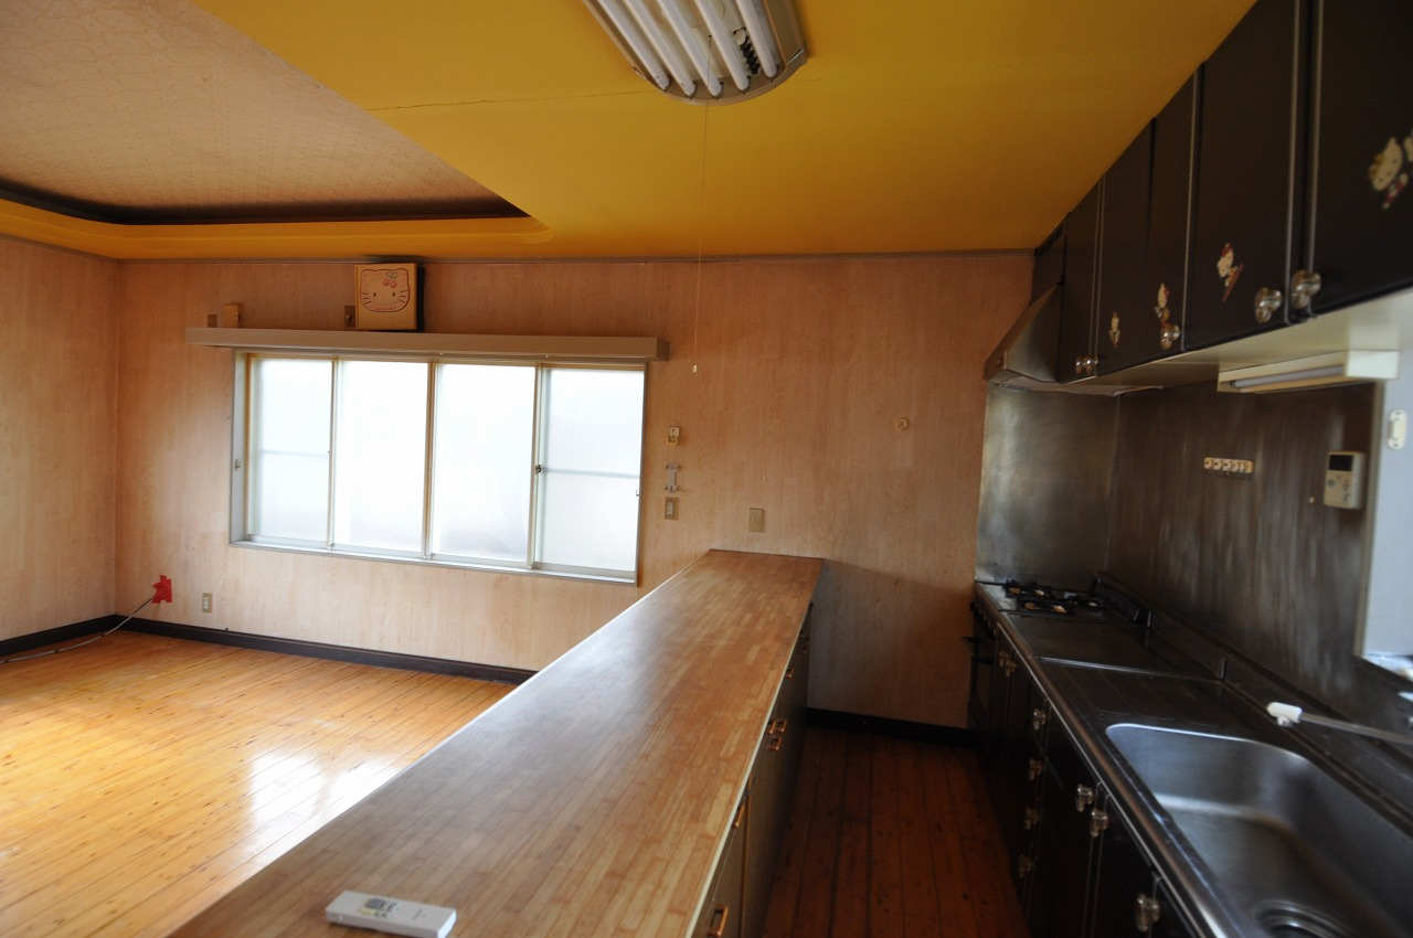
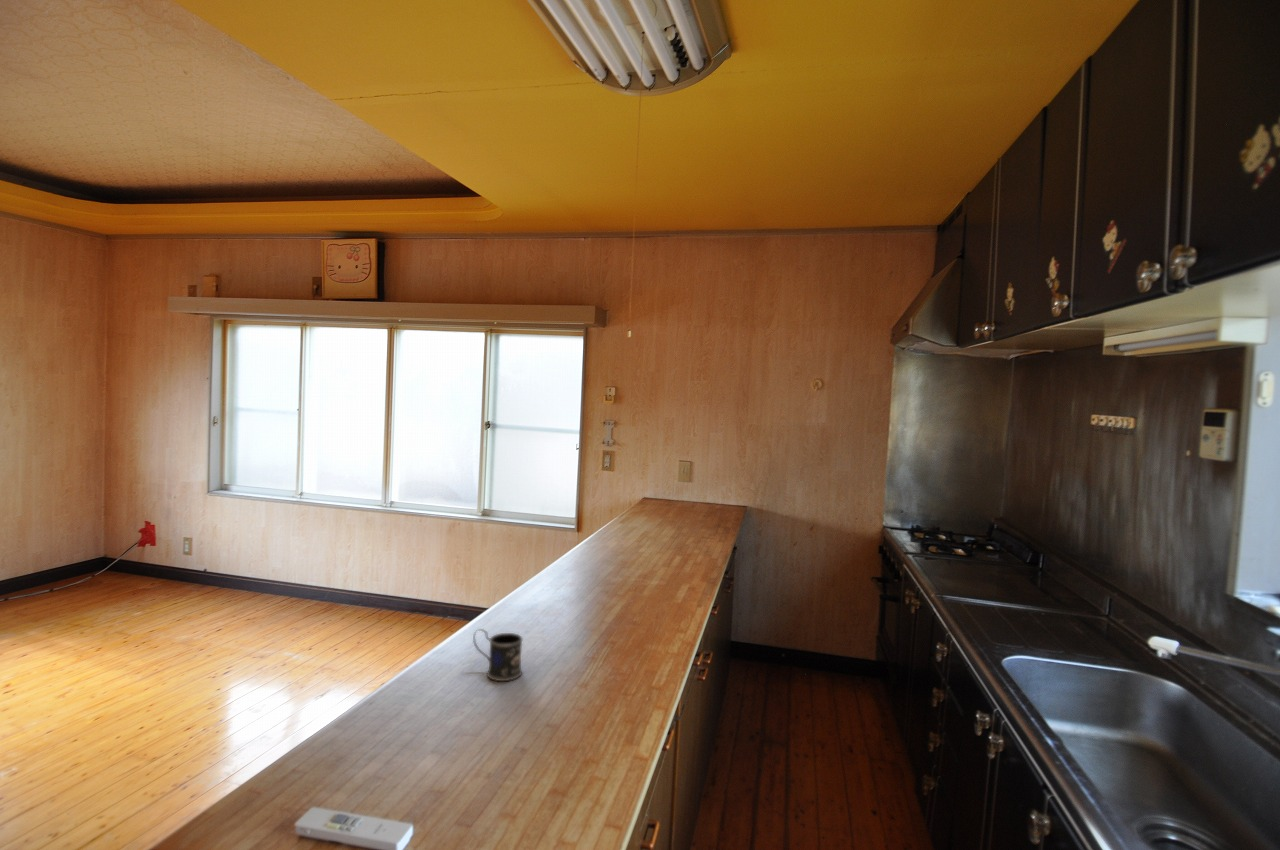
+ mug (497, 651)
